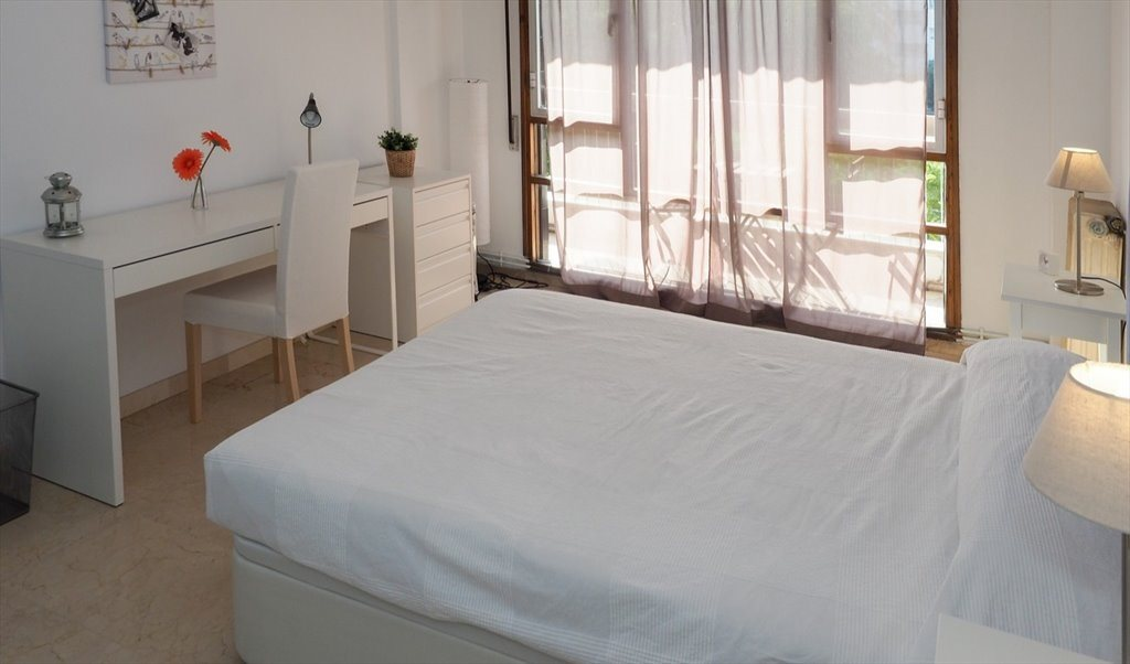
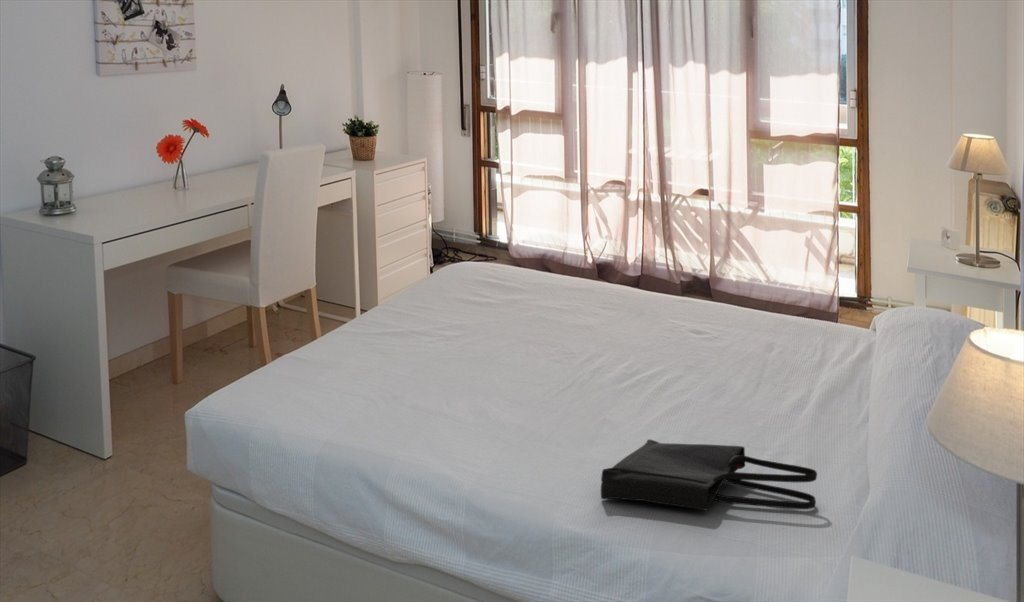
+ tote bag (714, 476)
